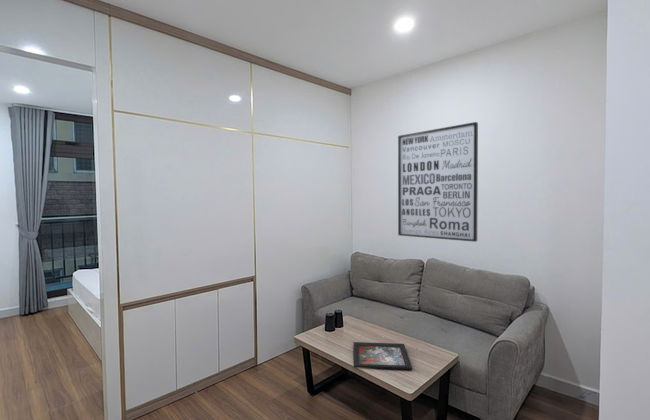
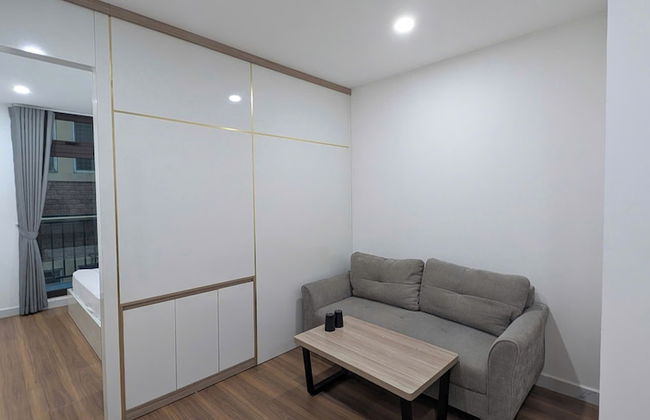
- wall art (434, 184)
- decorative tray (380, 354)
